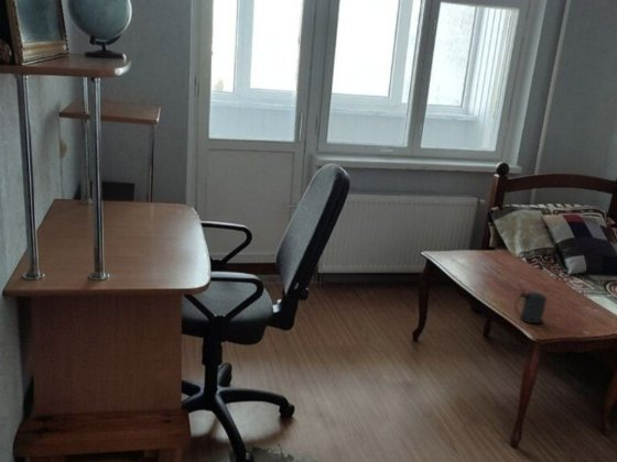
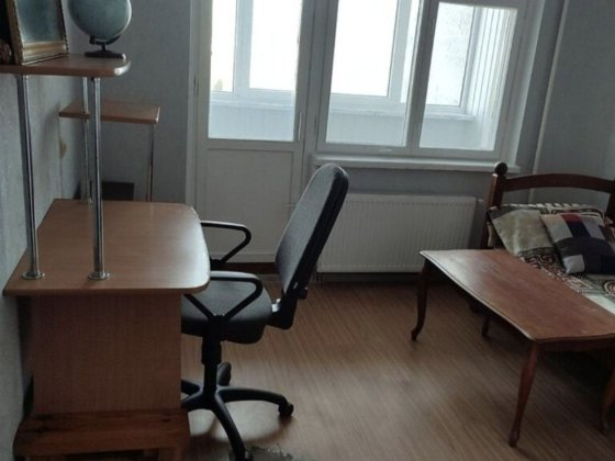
- beer stein (530, 304)
